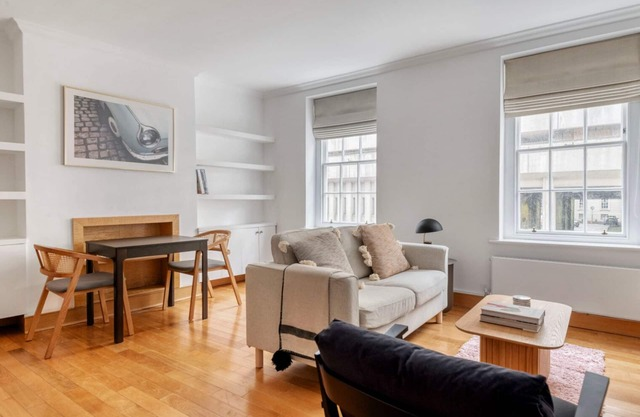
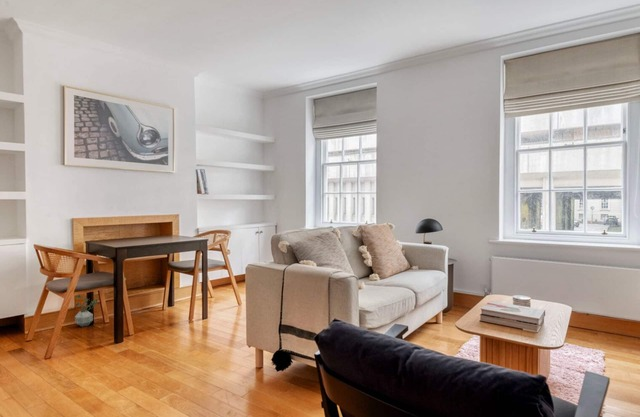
+ potted plant (86, 307)
